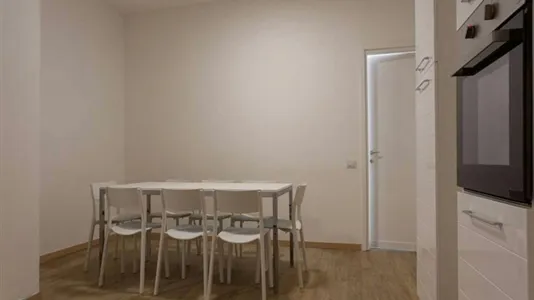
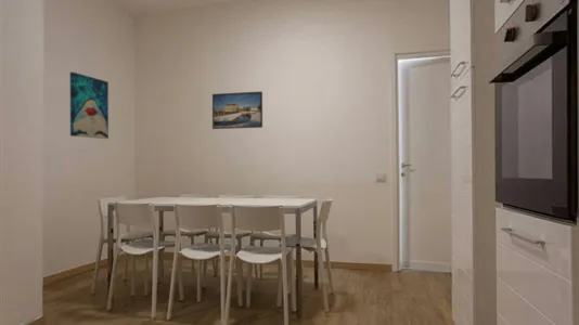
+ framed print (236, 110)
+ wall art (90, 107)
